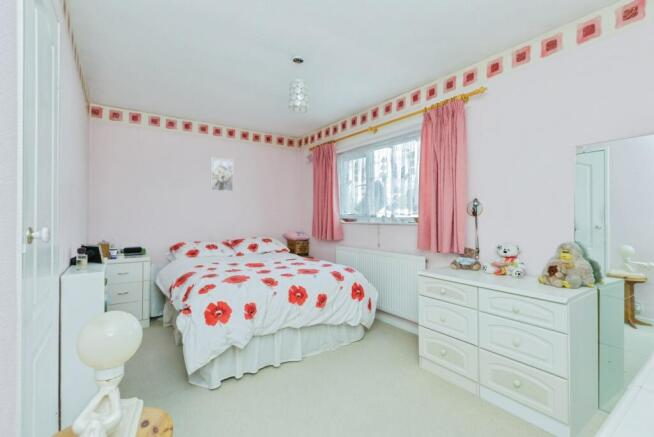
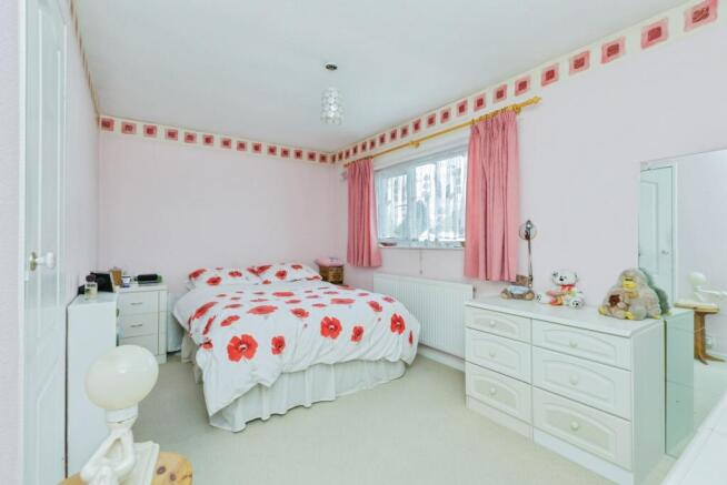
- wall art (222, 175)
